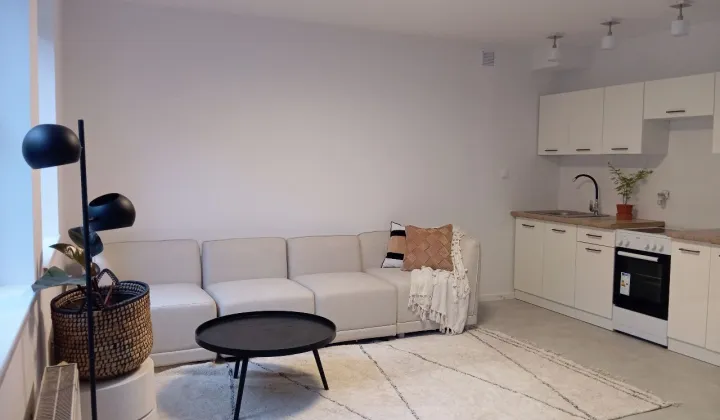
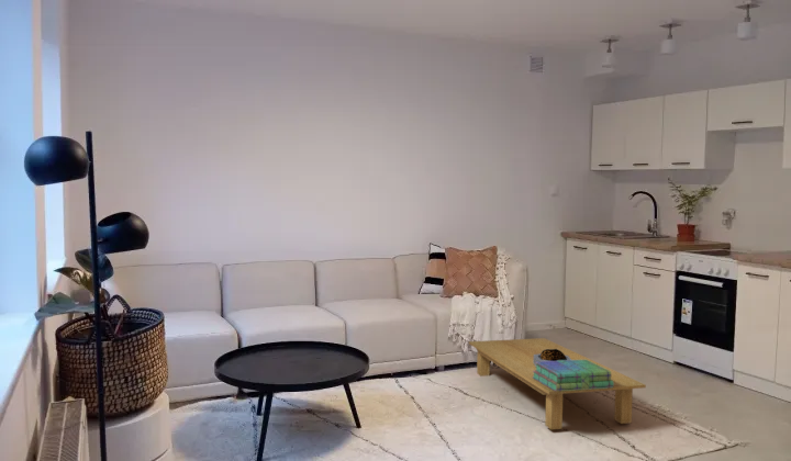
+ coffee table (542, 383)
+ stack of books (571, 374)
+ decorative bowl (553, 356)
